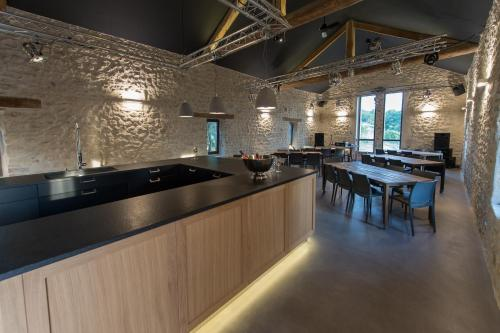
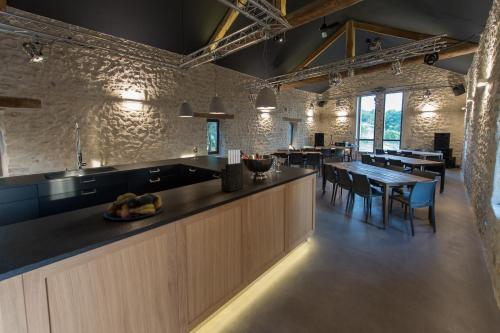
+ knife block (231, 169)
+ fruit bowl (133, 202)
